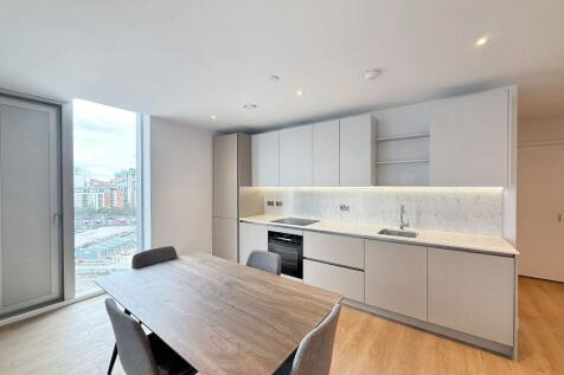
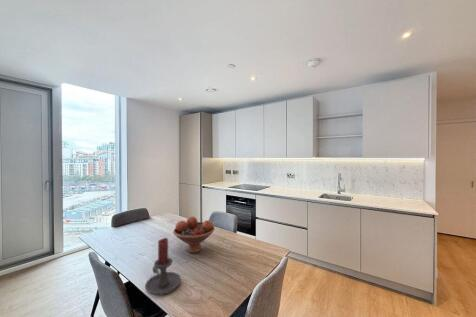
+ fruit bowl (194, 235)
+ candle holder (161, 260)
